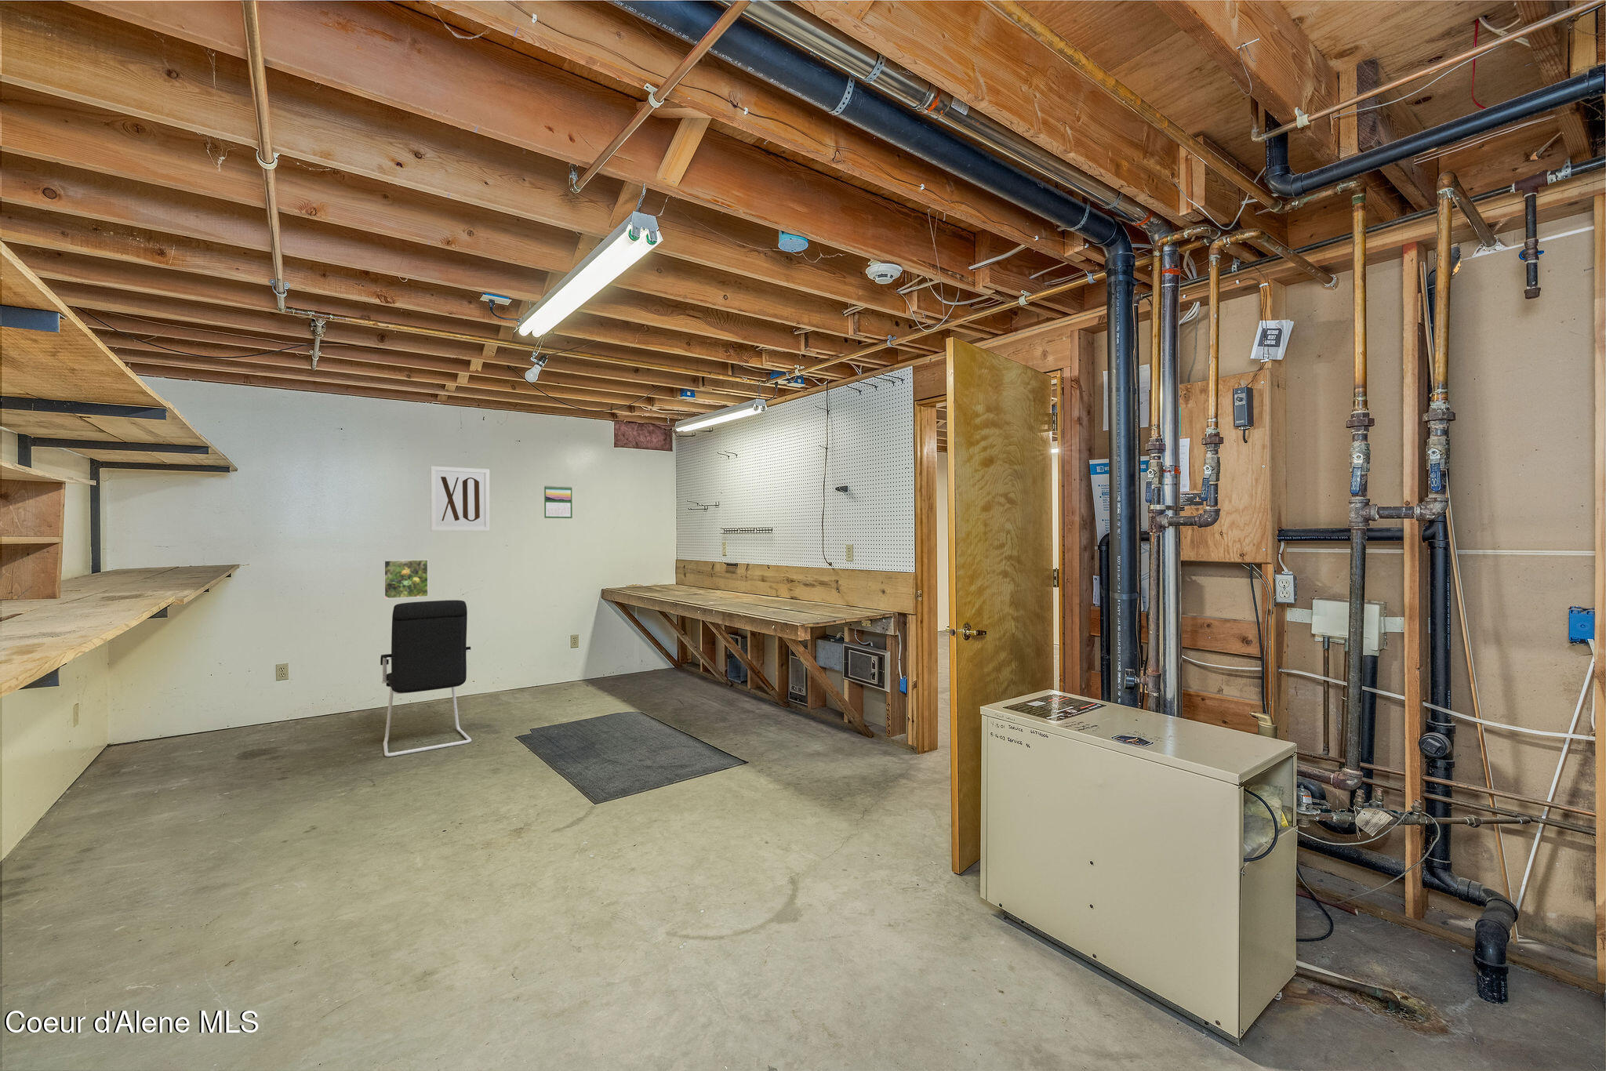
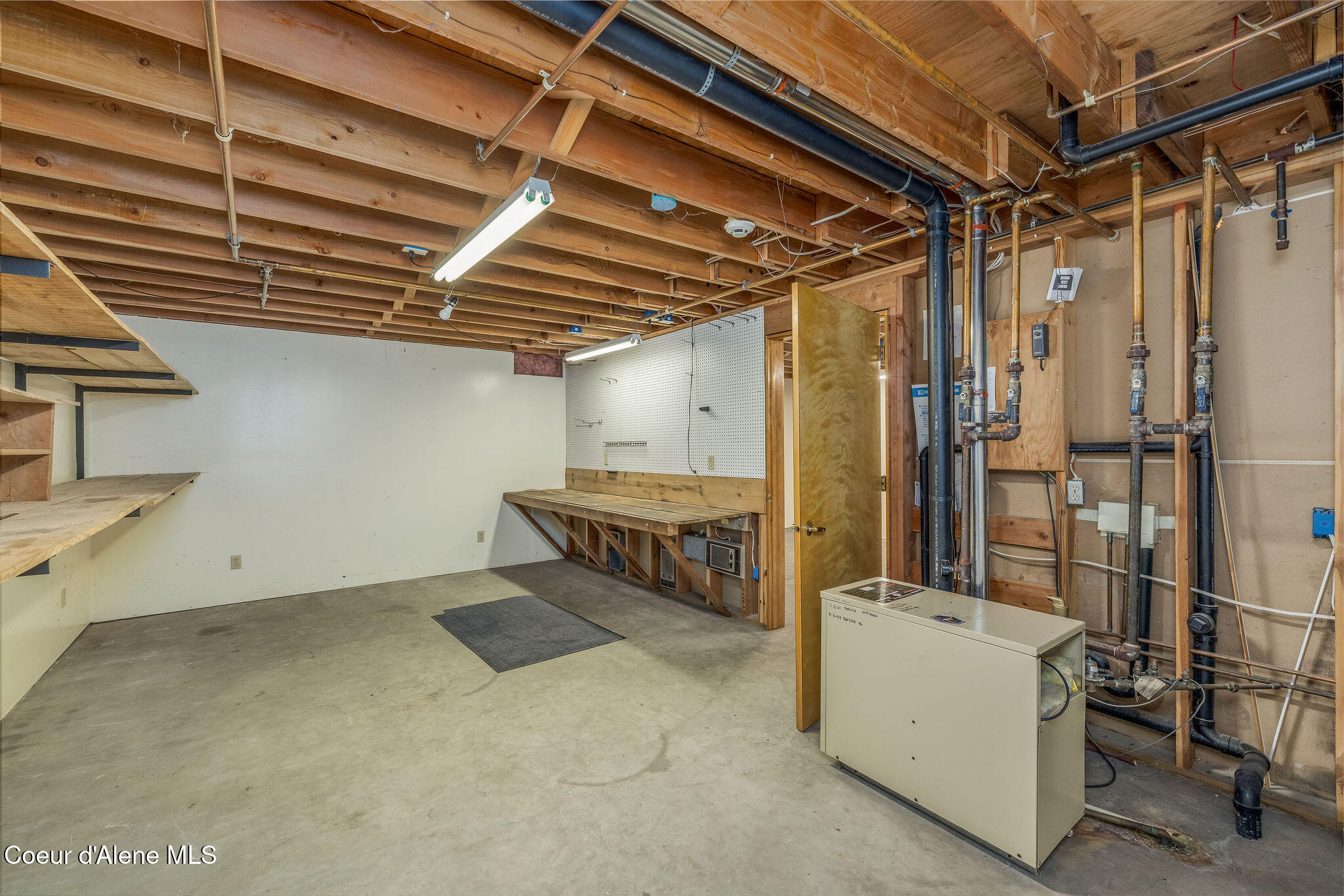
- calendar (558, 501)
- wall art (460, 498)
- office chair (427, 671)
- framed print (406, 579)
